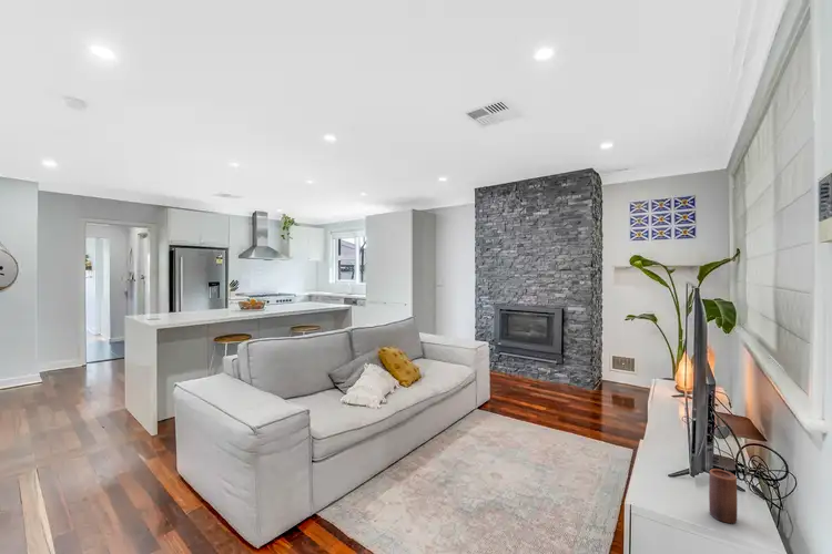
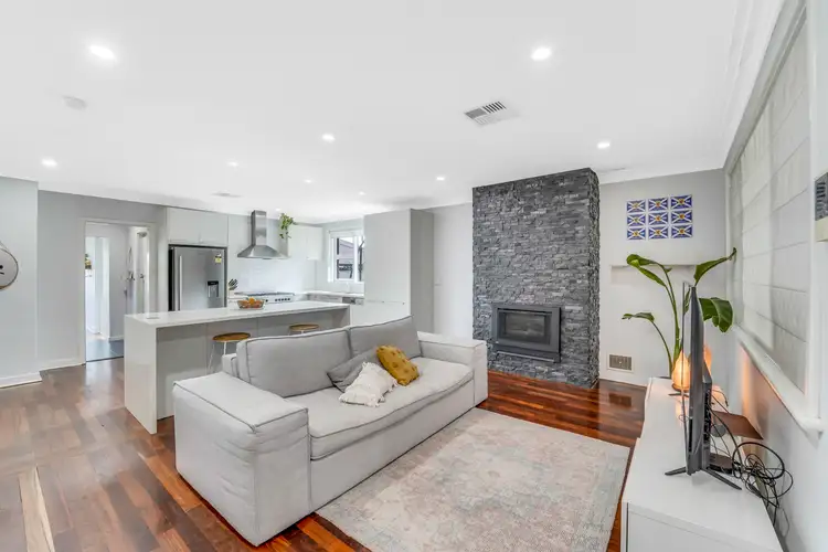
- candle (722, 494)
